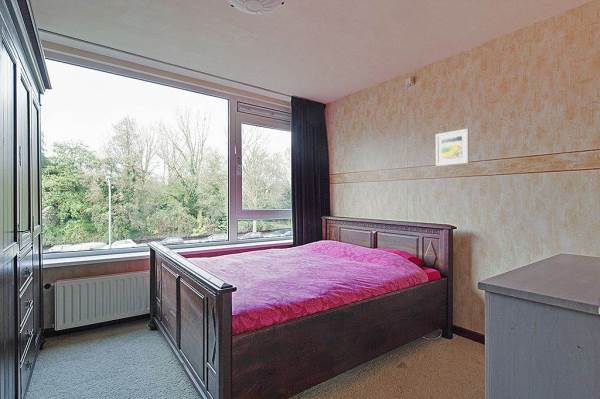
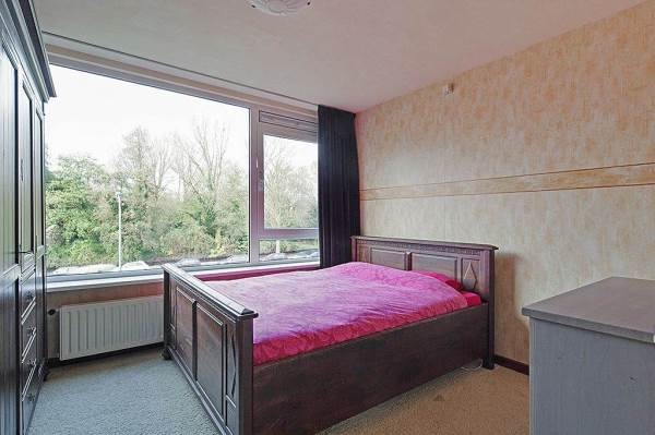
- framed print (451, 148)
